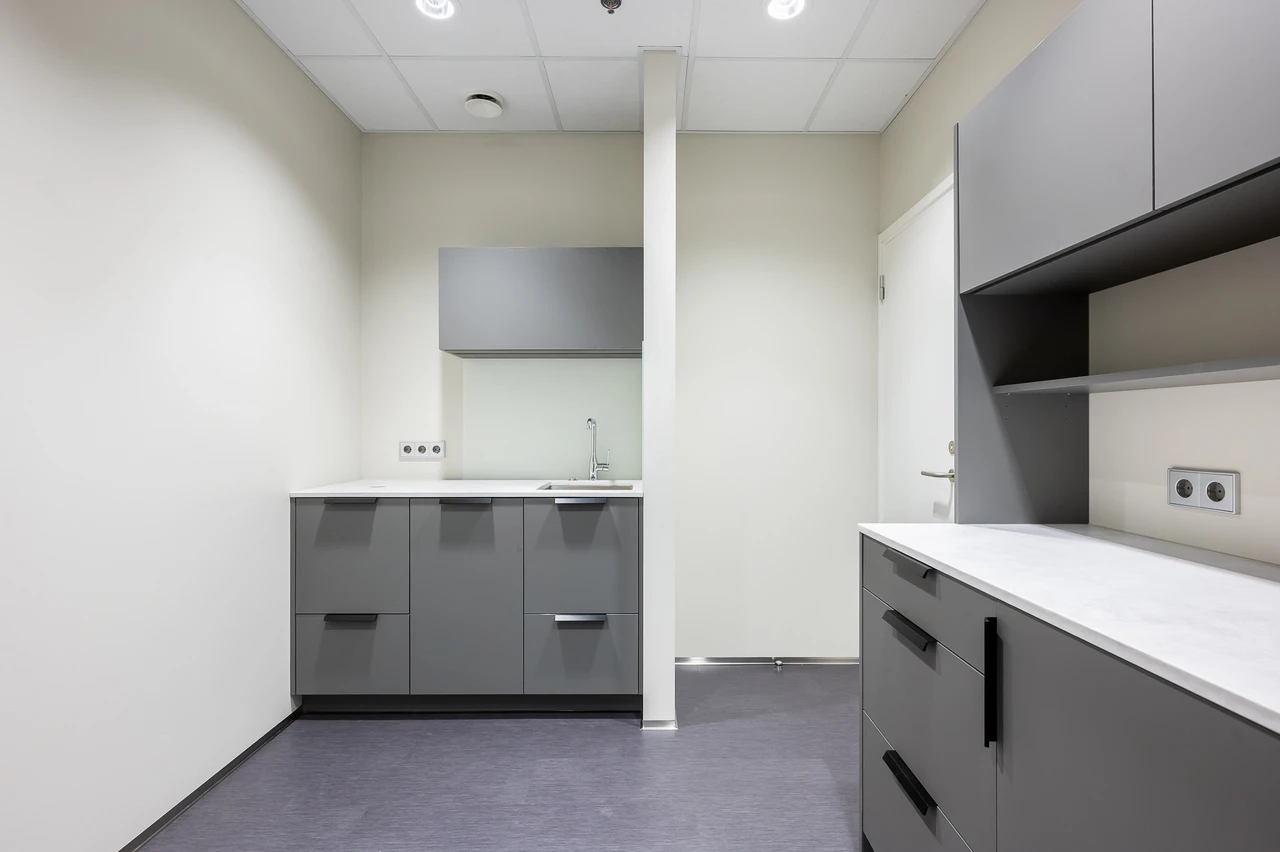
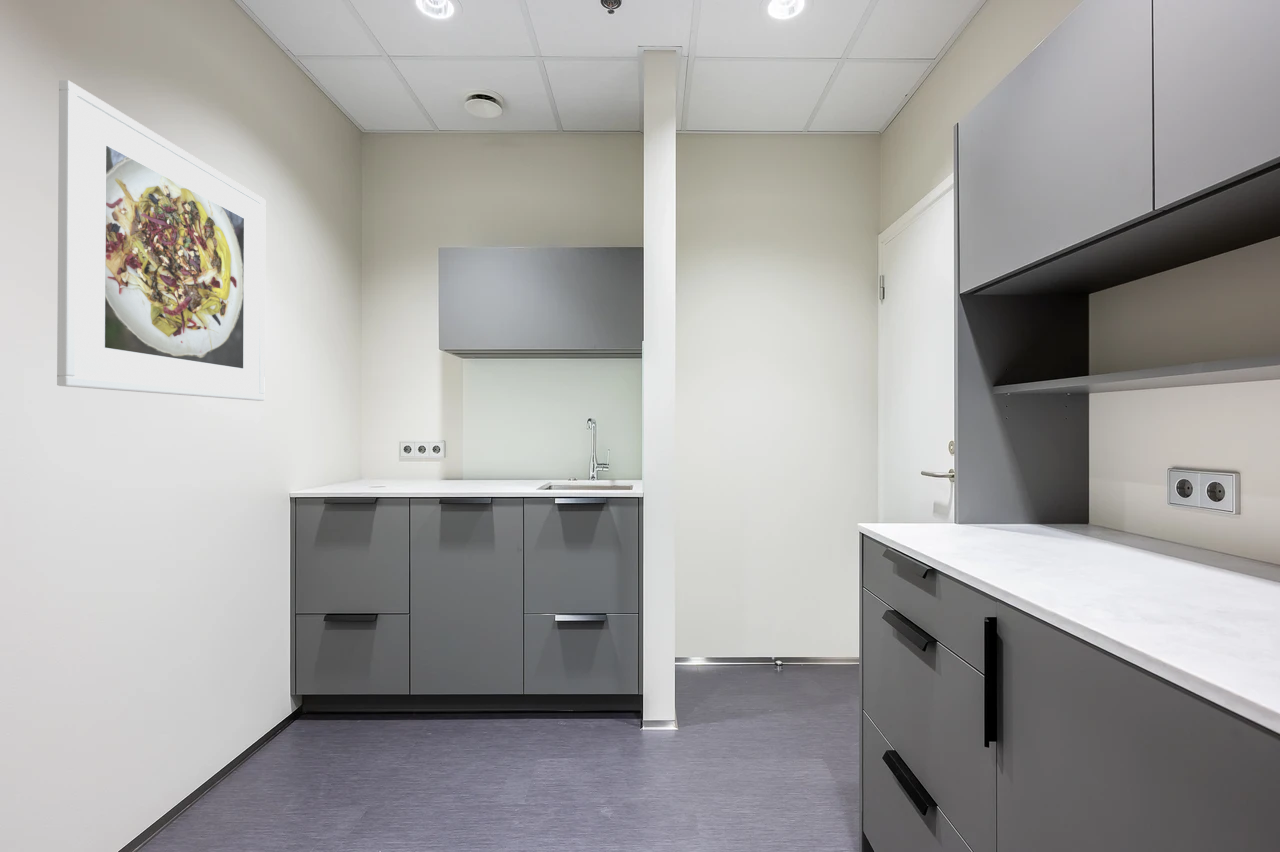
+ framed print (182, 273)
